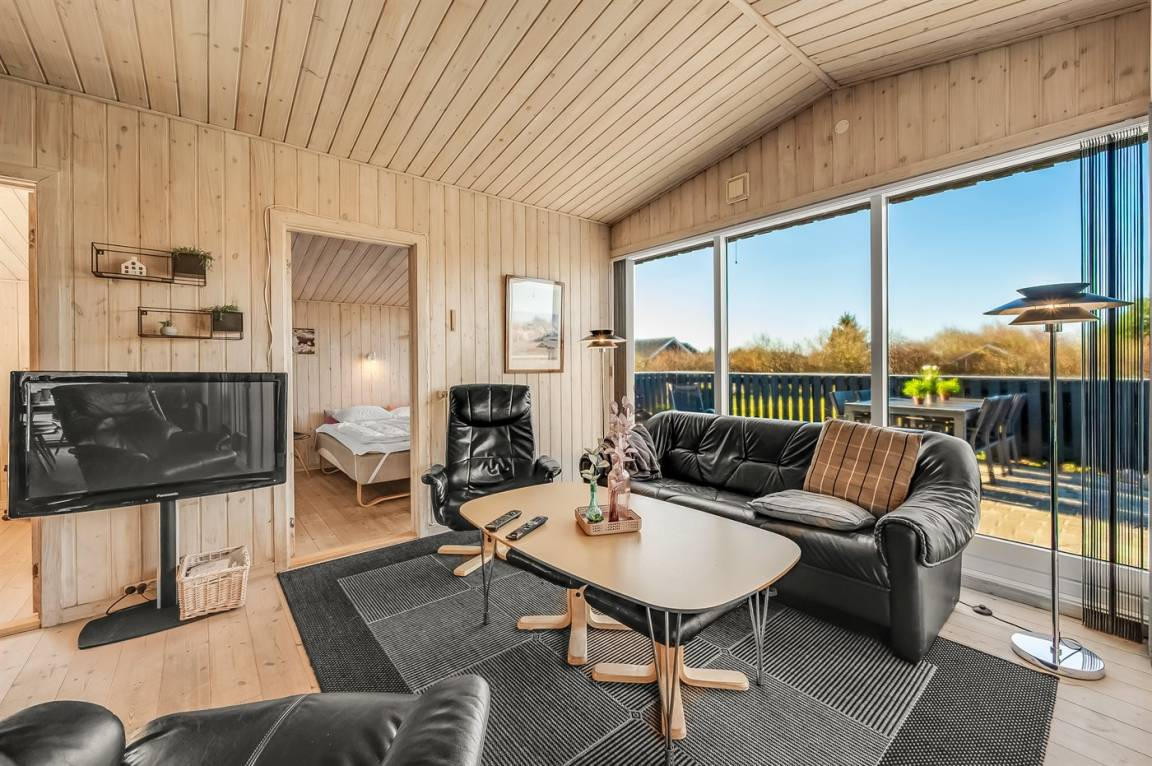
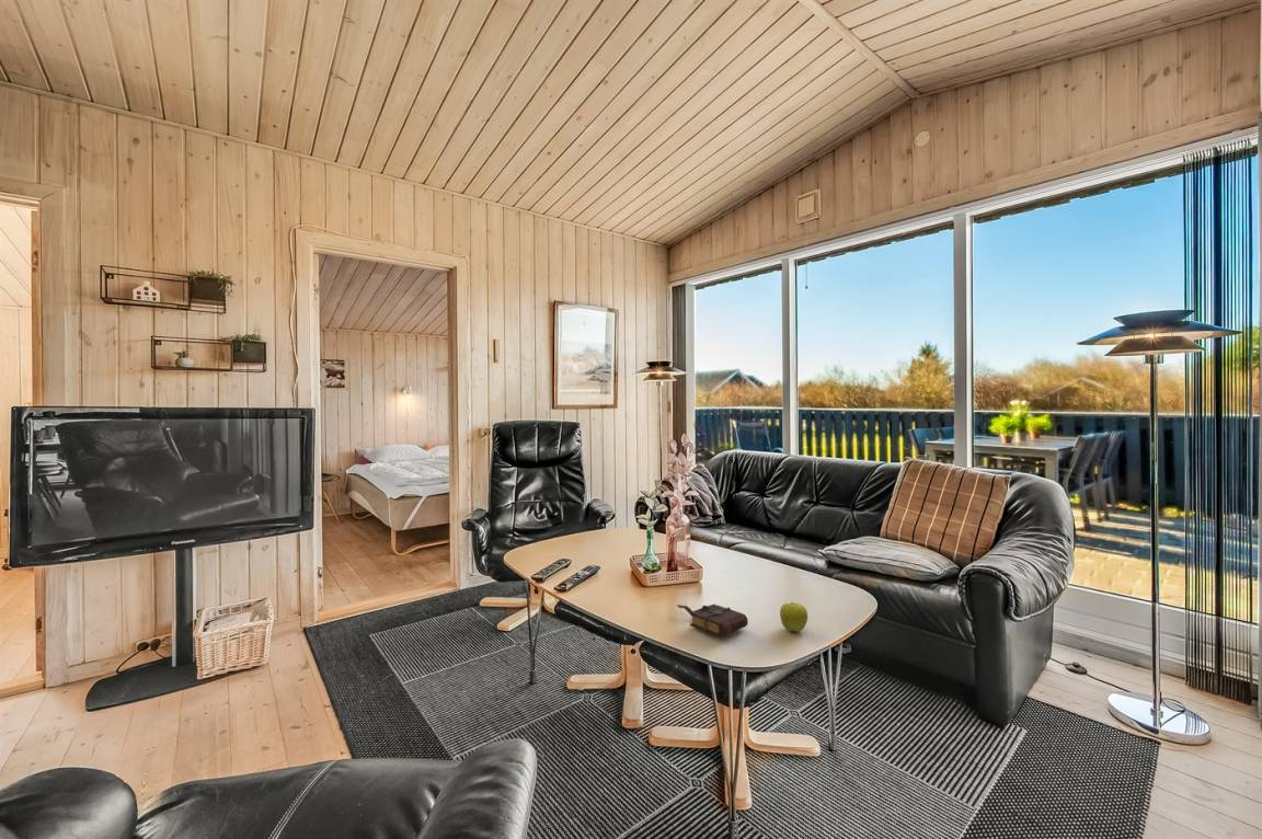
+ book (704, 613)
+ fruit (793, 616)
